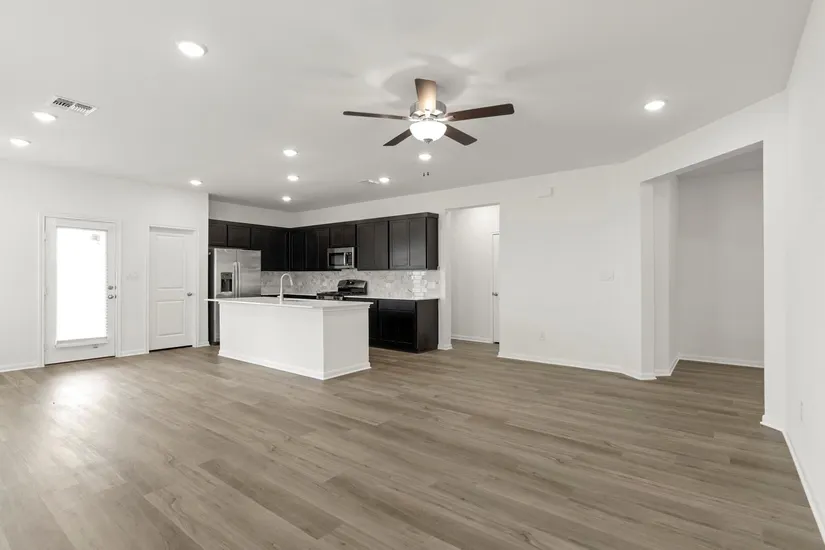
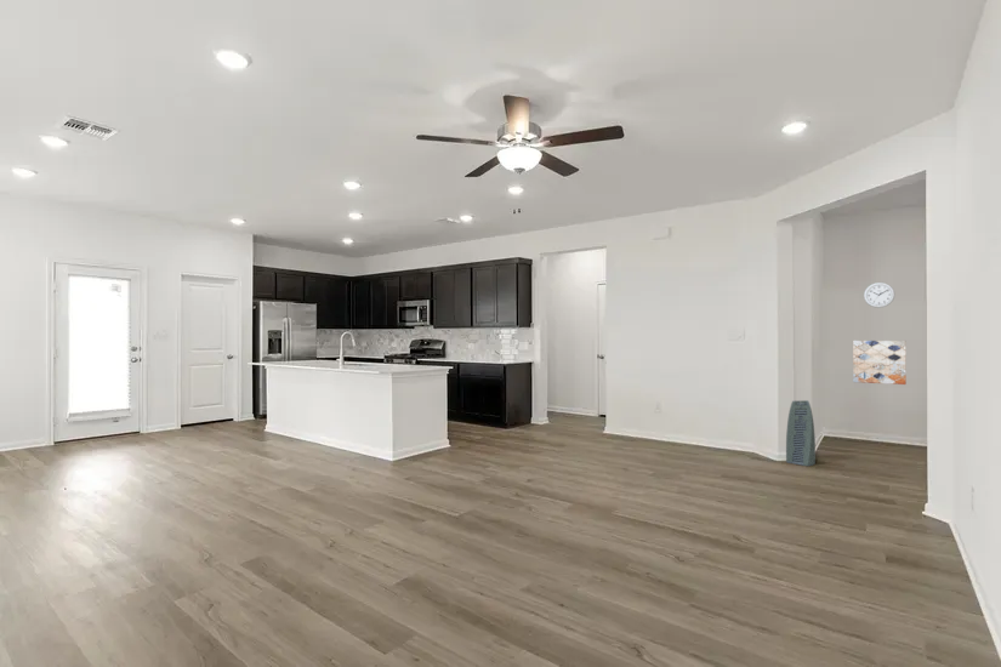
+ wall clock (878, 295)
+ wall art (878, 361)
+ air purifier (800, 431)
